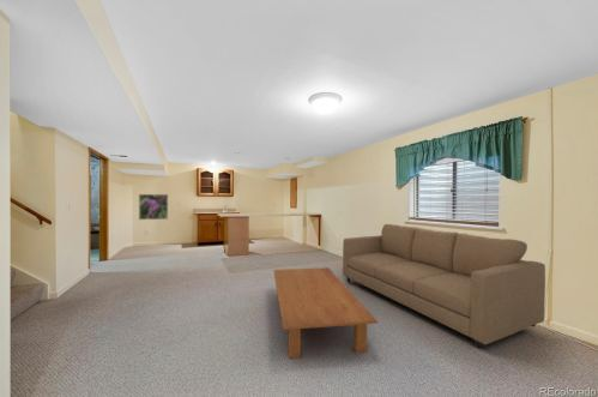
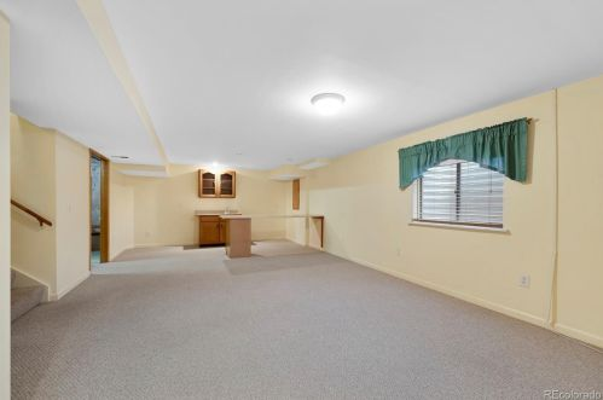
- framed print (153, 206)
- sofa (421, 265)
- coffee table (312, 302)
